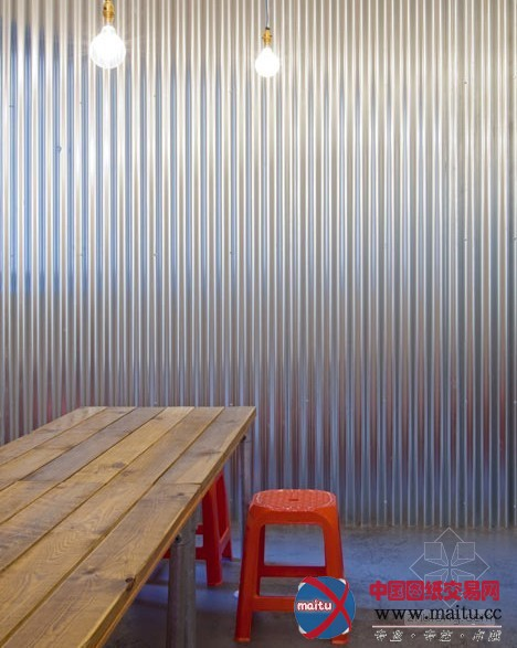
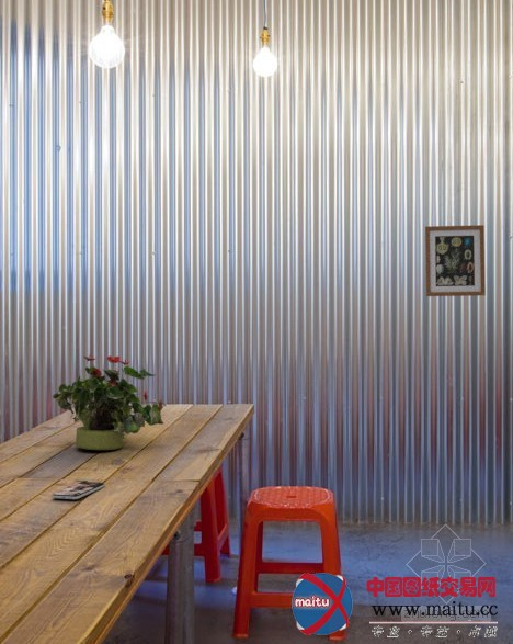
+ potted plant (109, 399)
+ smartphone (79, 487)
+ wall art (455, 260)
